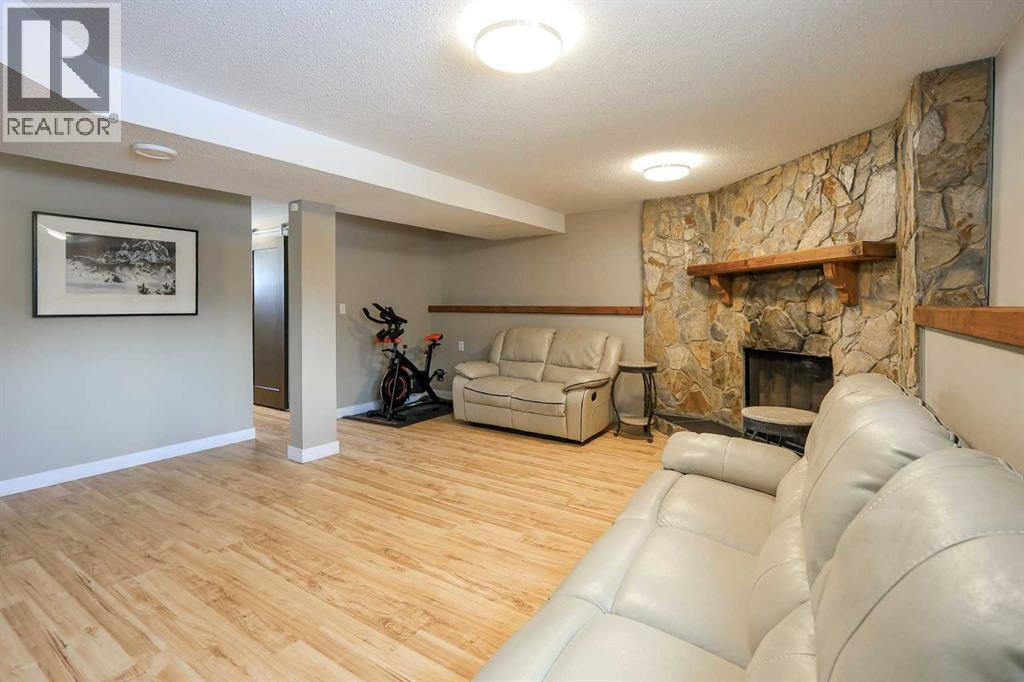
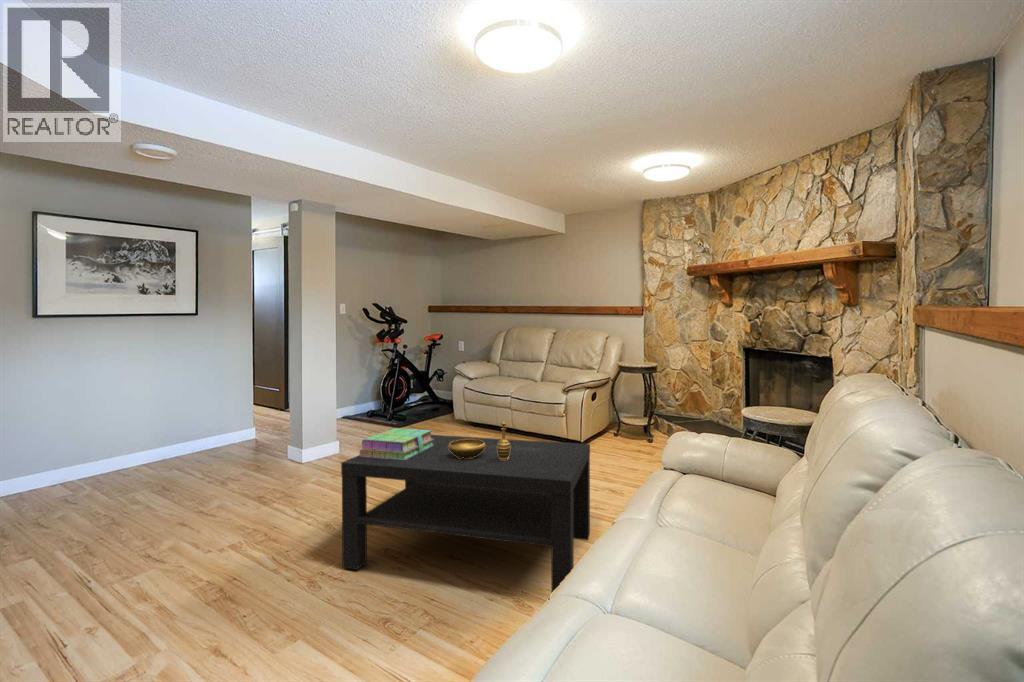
+ decorative bowl (479, 440)
+ stack of books (398, 442)
+ coffee table (475, 501)
